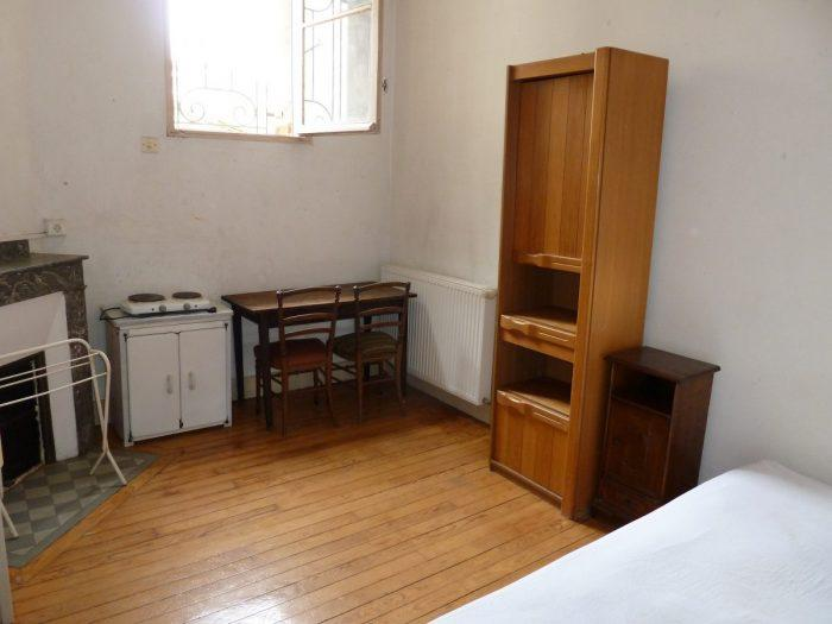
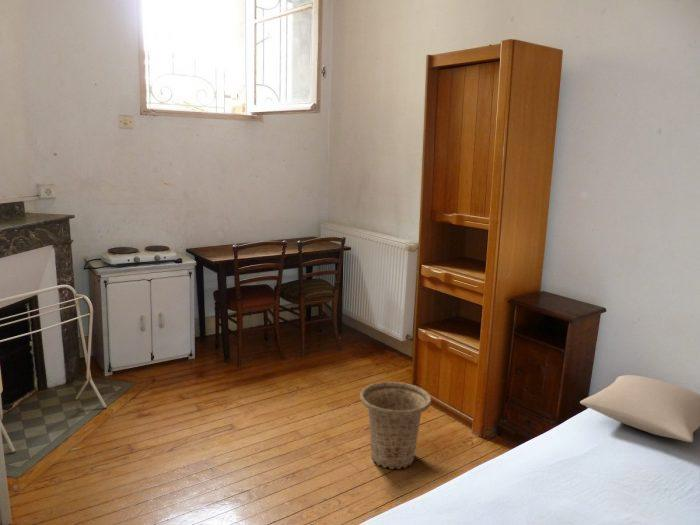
+ basket (394, 426)
+ pillow (650, 405)
